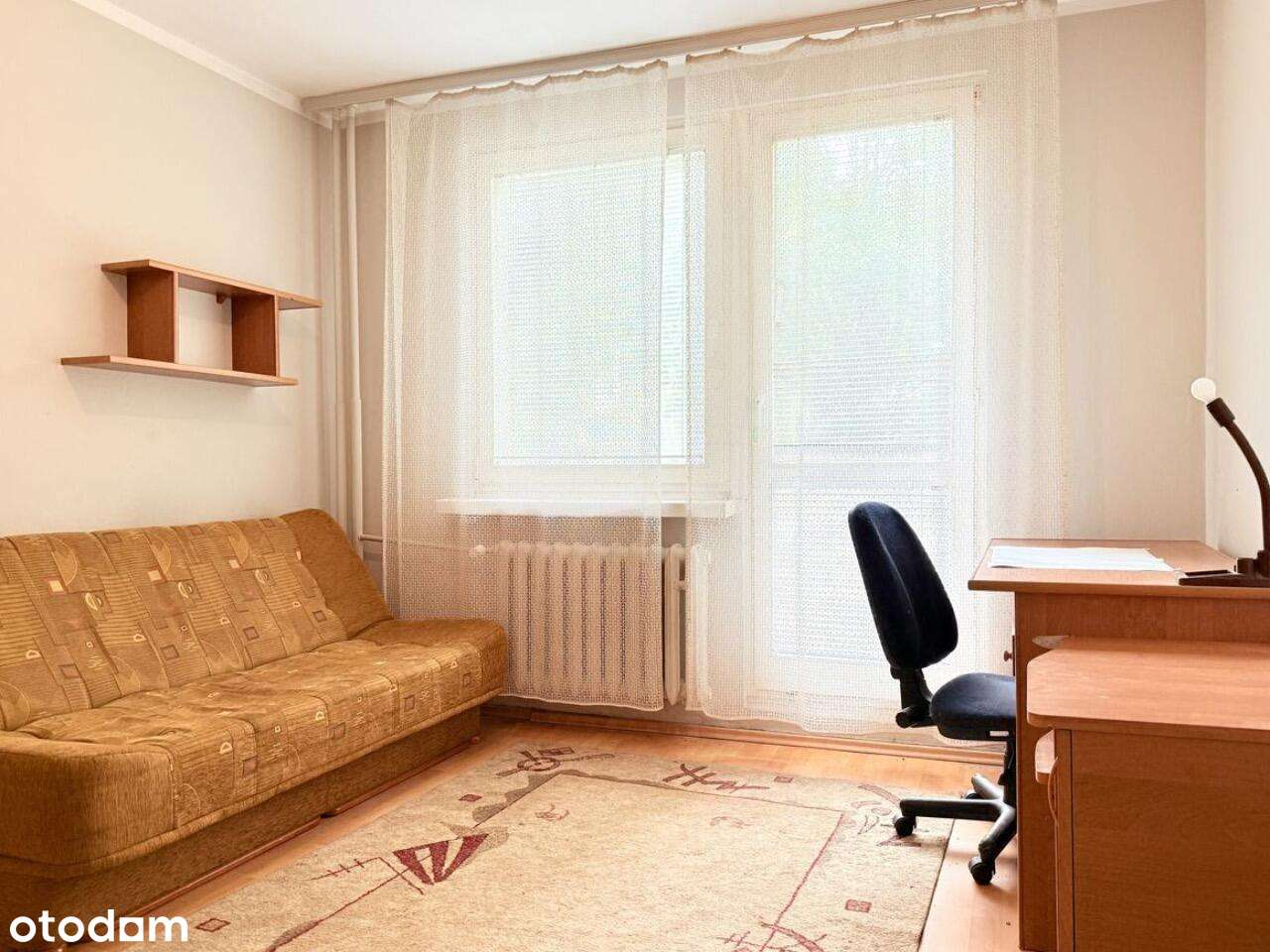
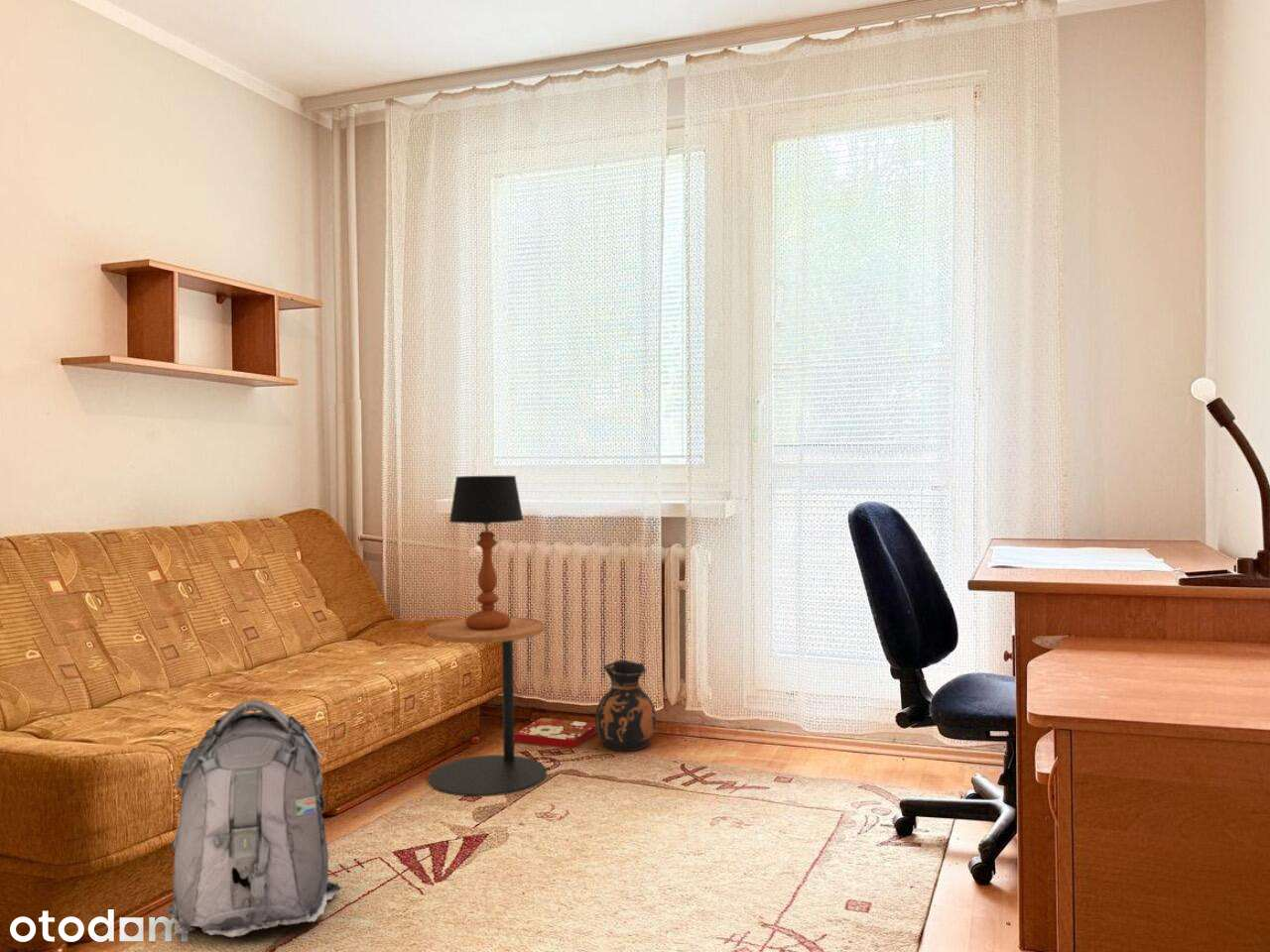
+ backpack (257, 807)
+ decorative box (557, 732)
+ table lamp (486, 549)
+ side table (503, 701)
+ ceramic jug (625, 703)
